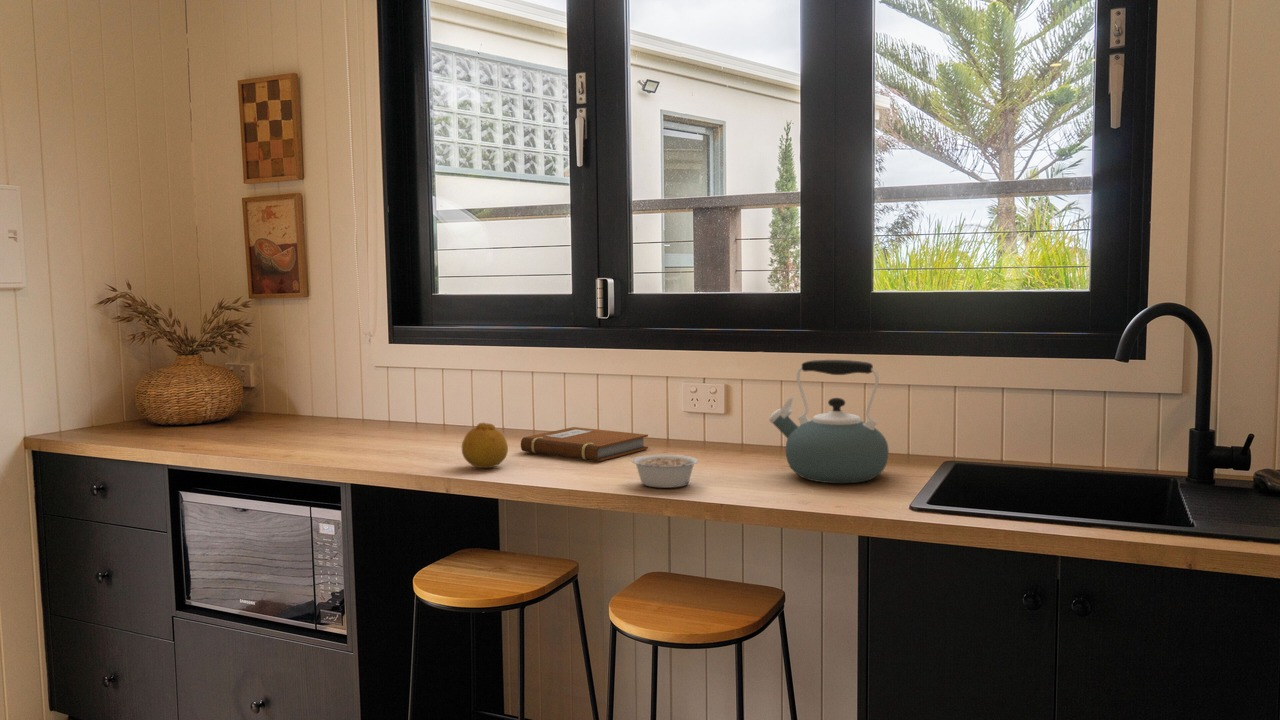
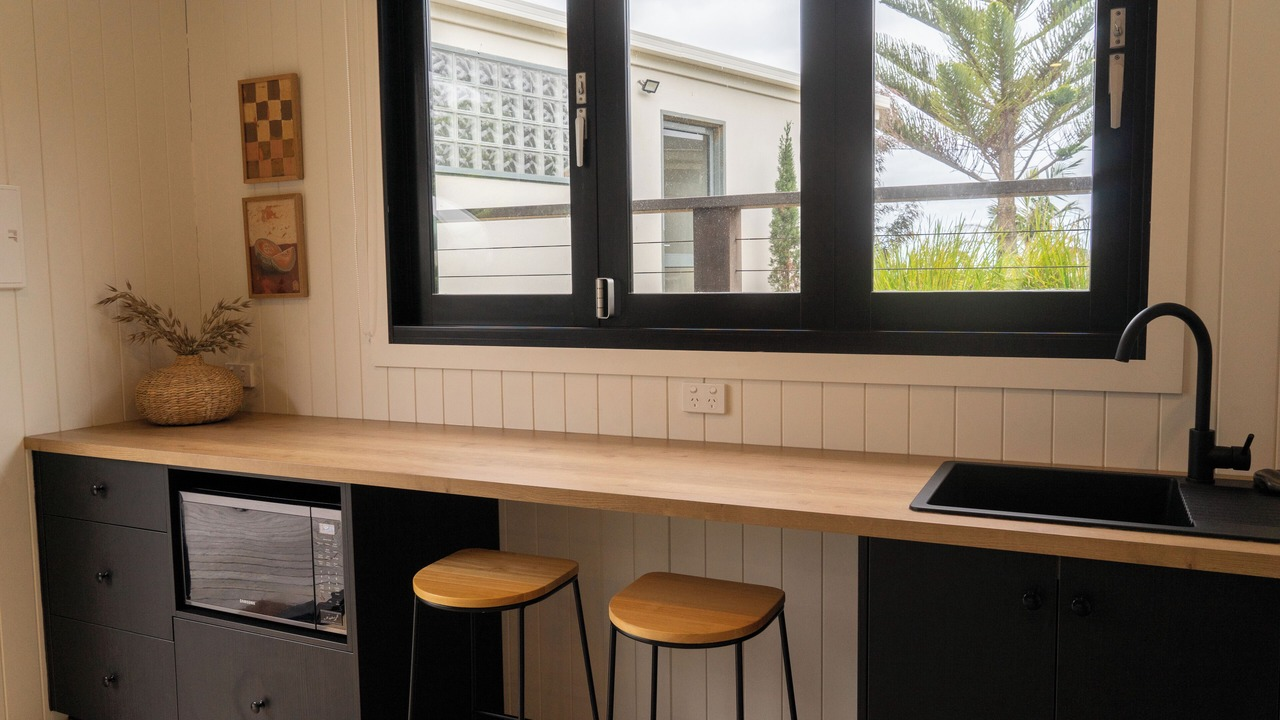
- notebook (582, 443)
- legume (667, 469)
- fruit (484, 445)
- kettle (826, 417)
